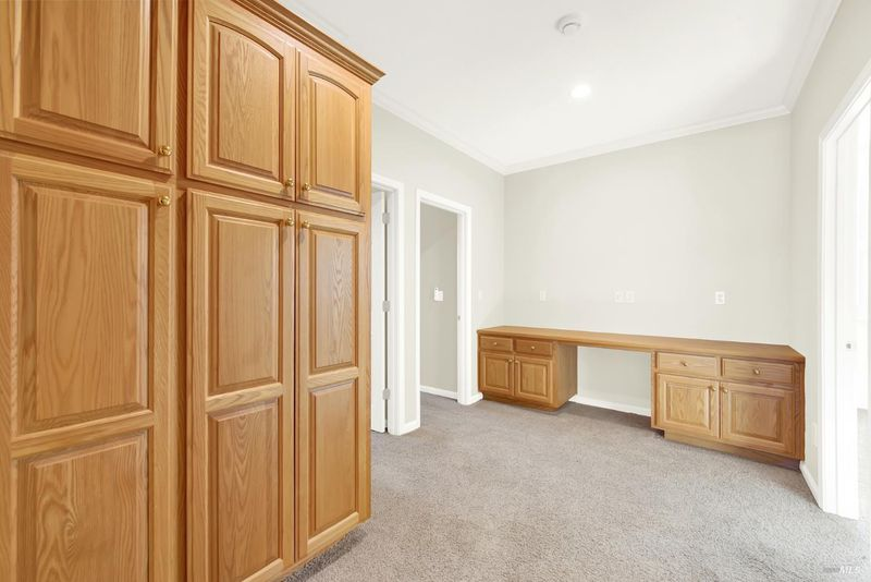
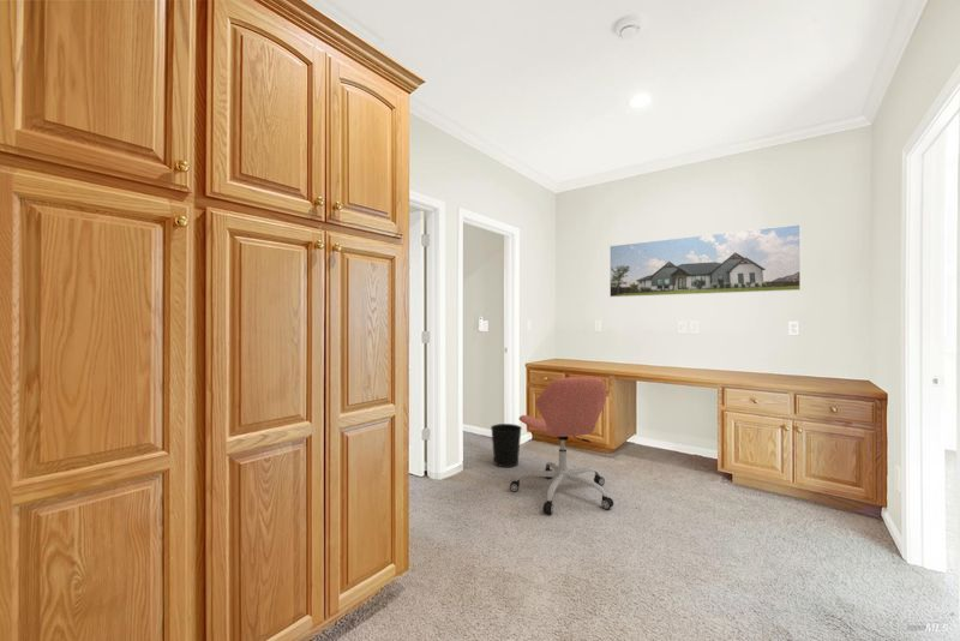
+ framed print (692, 265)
+ wastebasket (505, 445)
+ office chair (562, 431)
